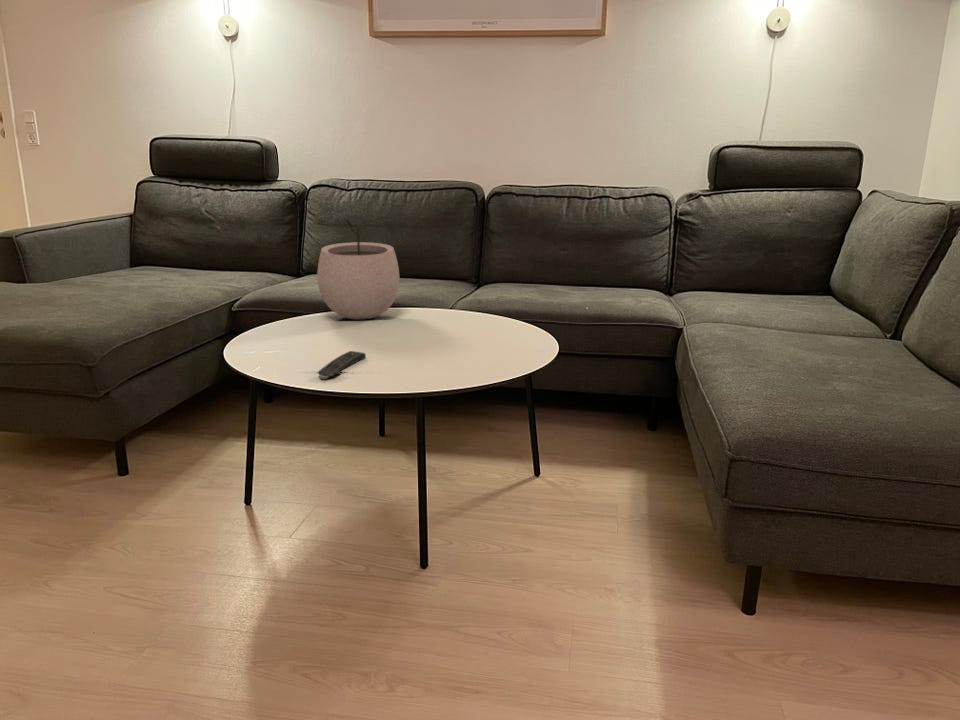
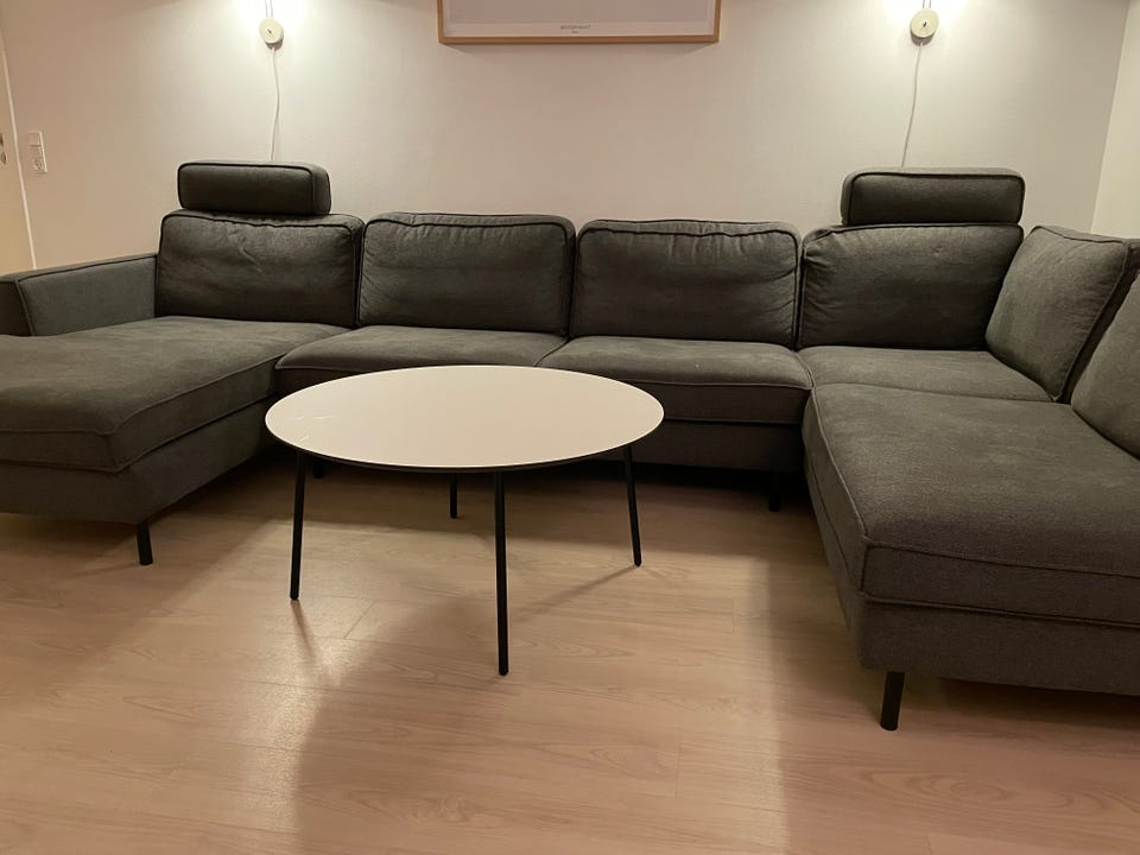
- remote control (341, 364)
- plant pot (358, 268)
